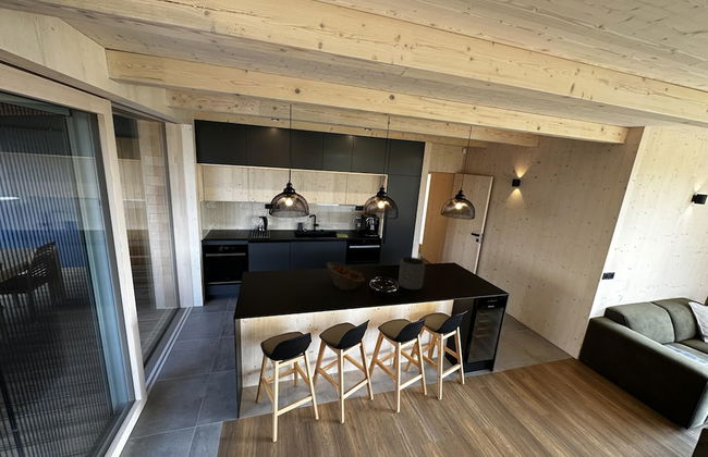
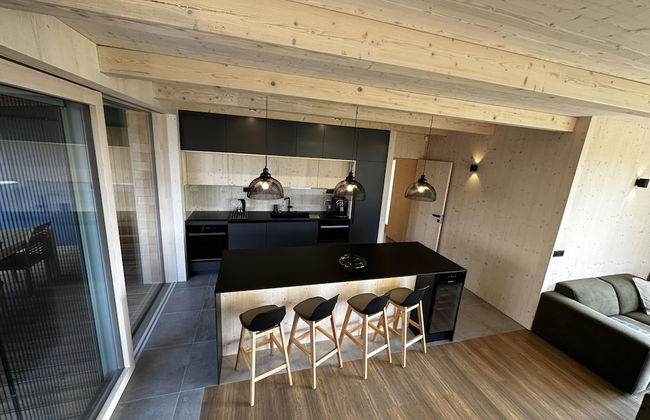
- plant pot (411, 273)
- fruit basket (345, 274)
